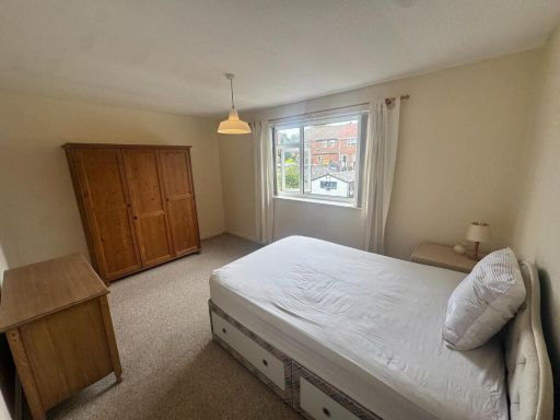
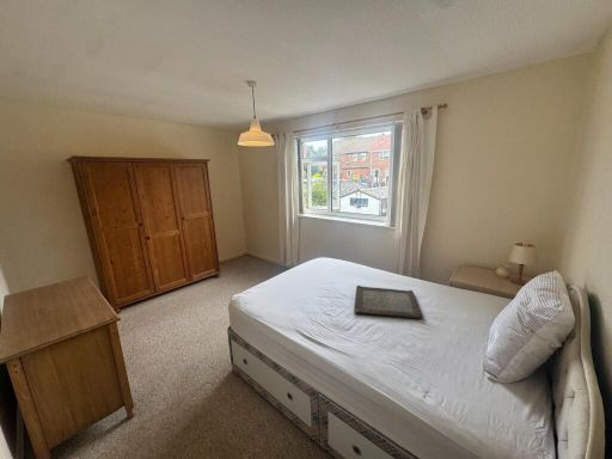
+ serving tray (385, 300)
